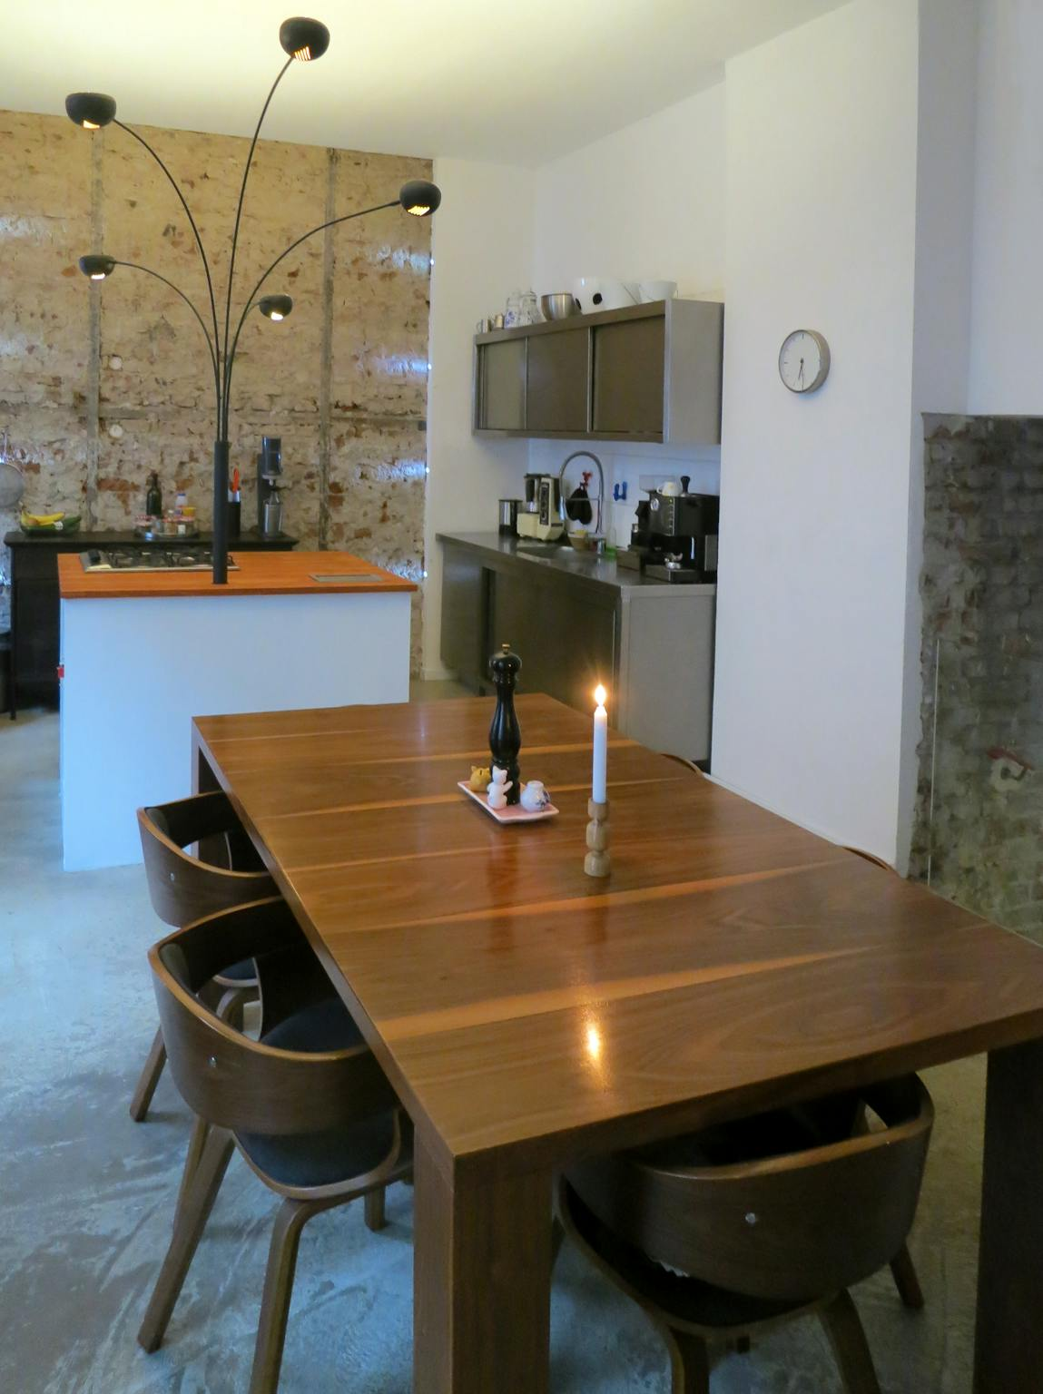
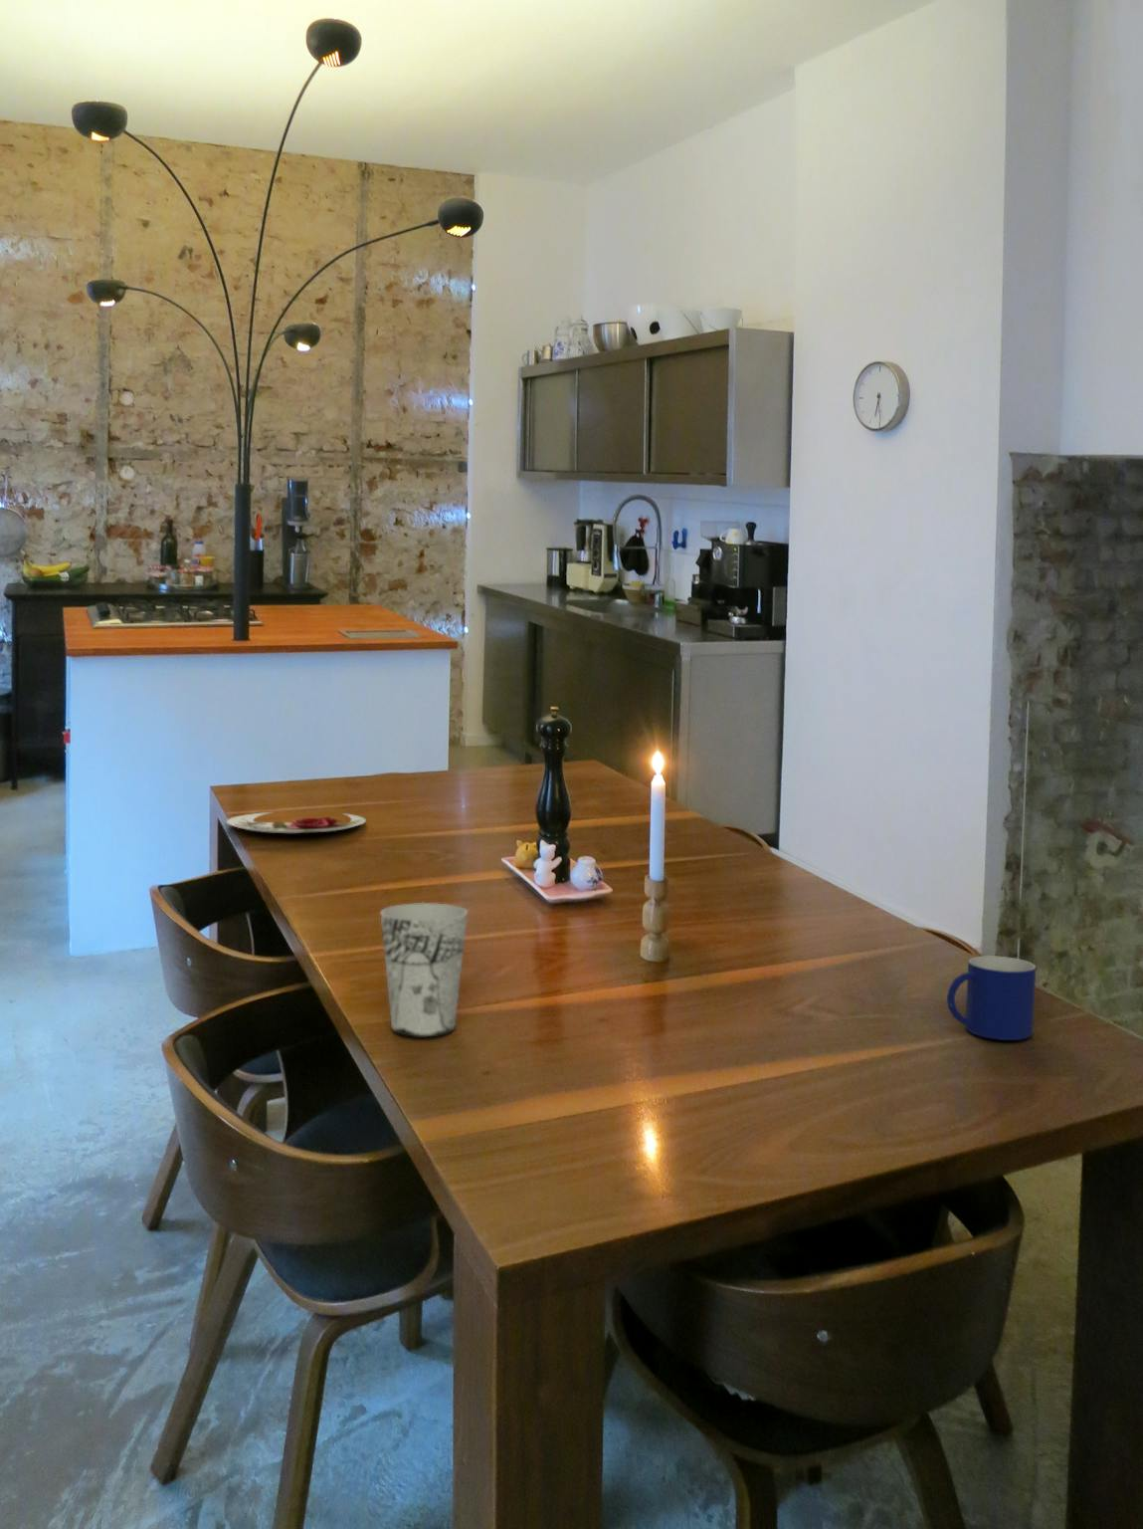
+ cup (423, 969)
+ plate (297, 819)
+ mug (988, 997)
